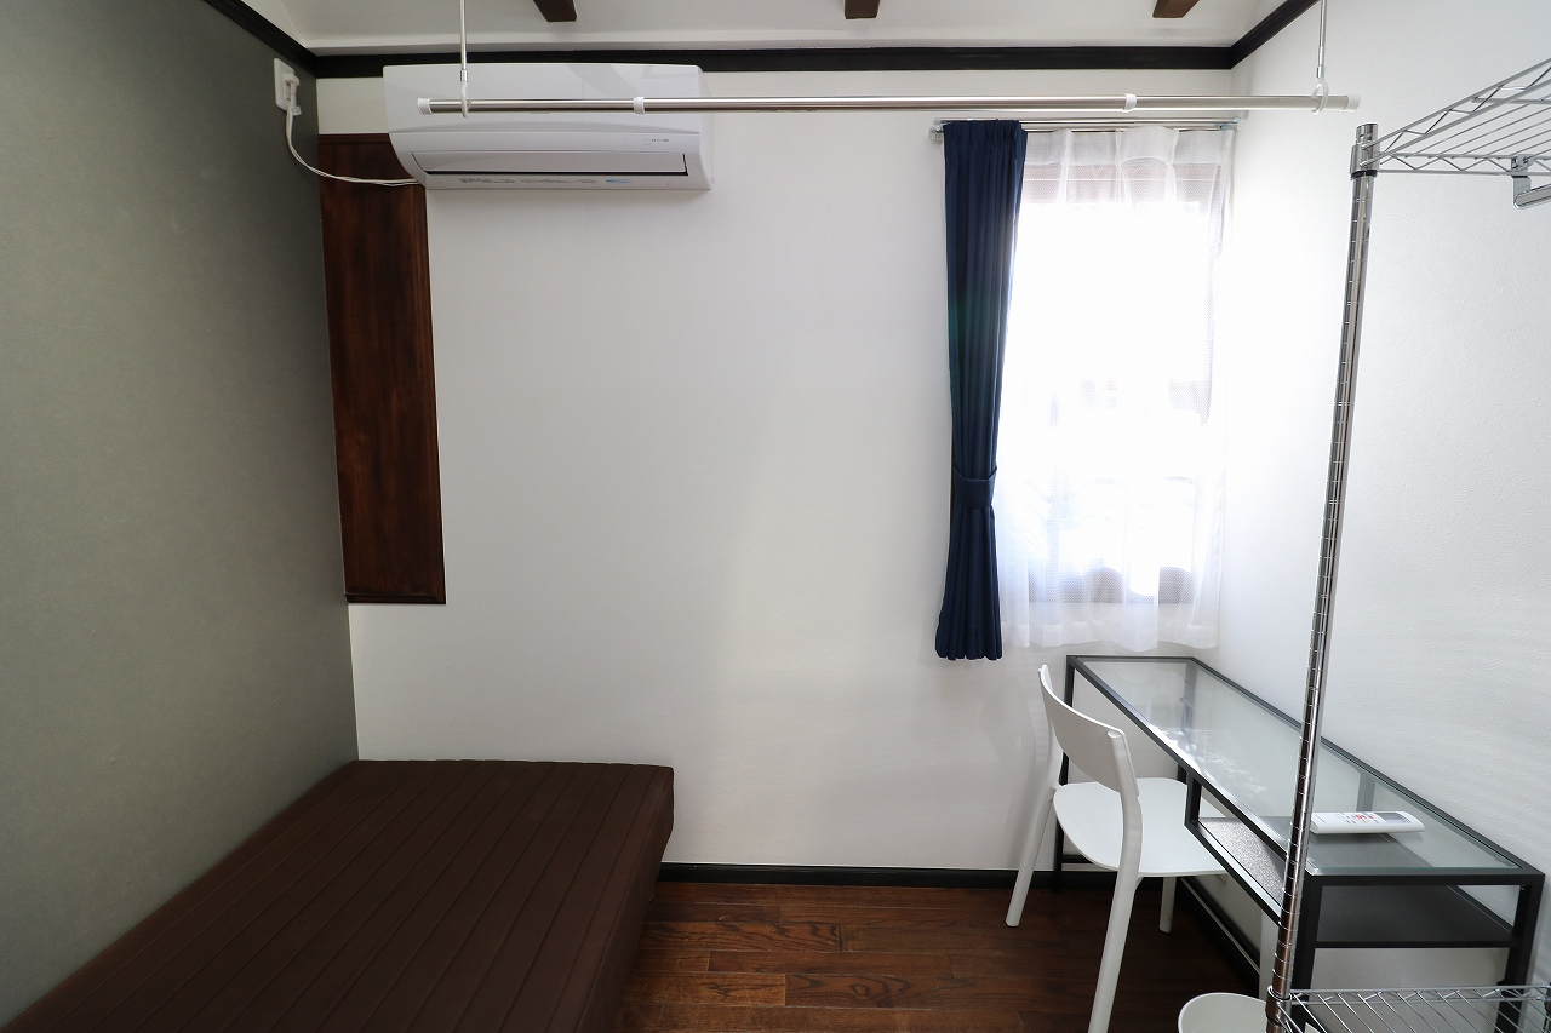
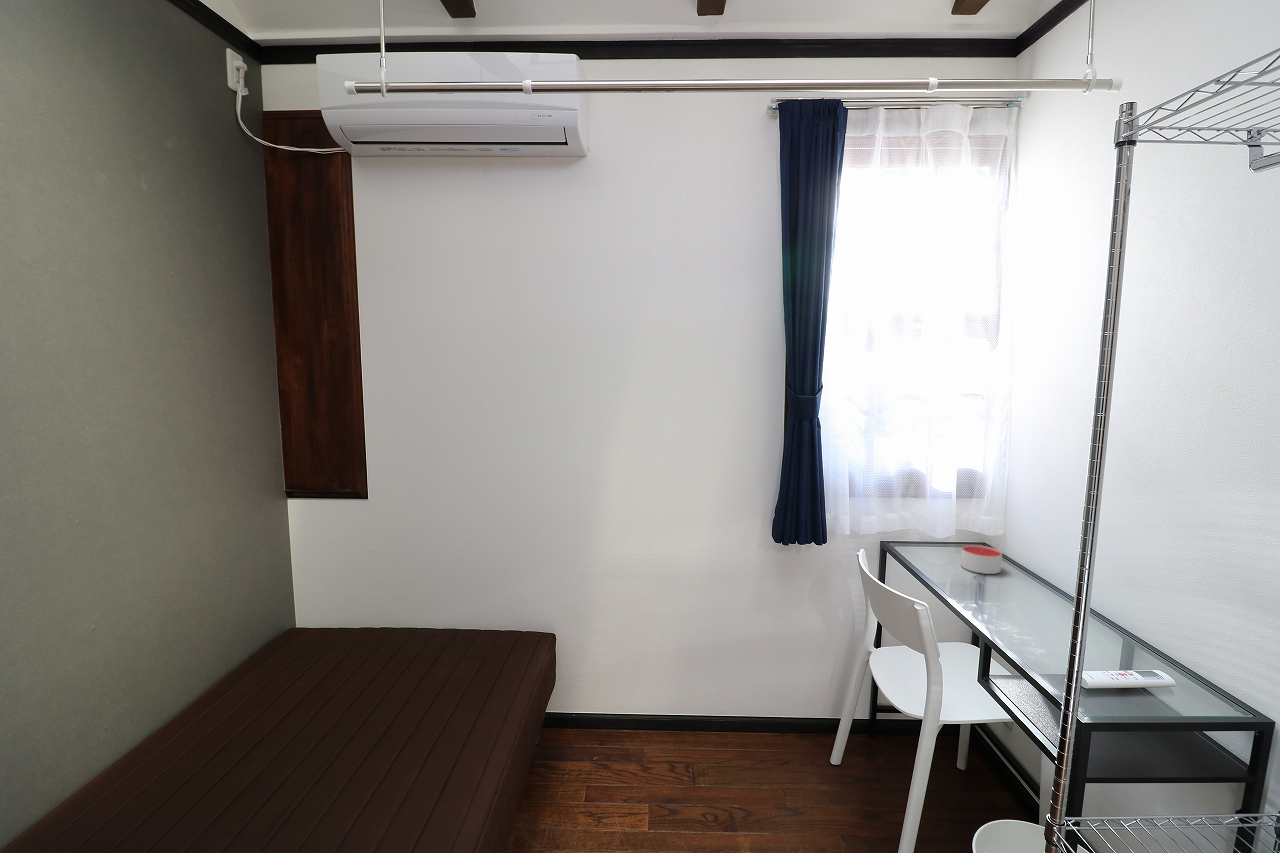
+ candle (981, 558)
